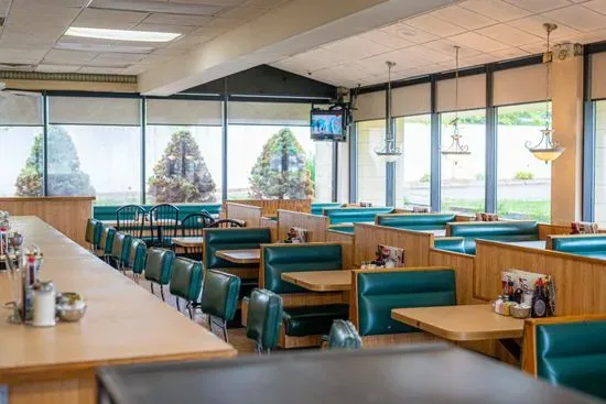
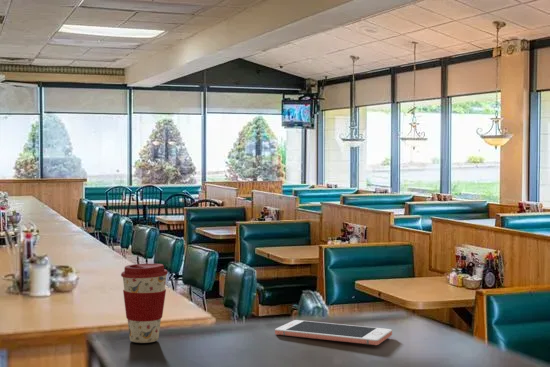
+ coffee cup (144, 302)
+ cell phone (333, 331)
